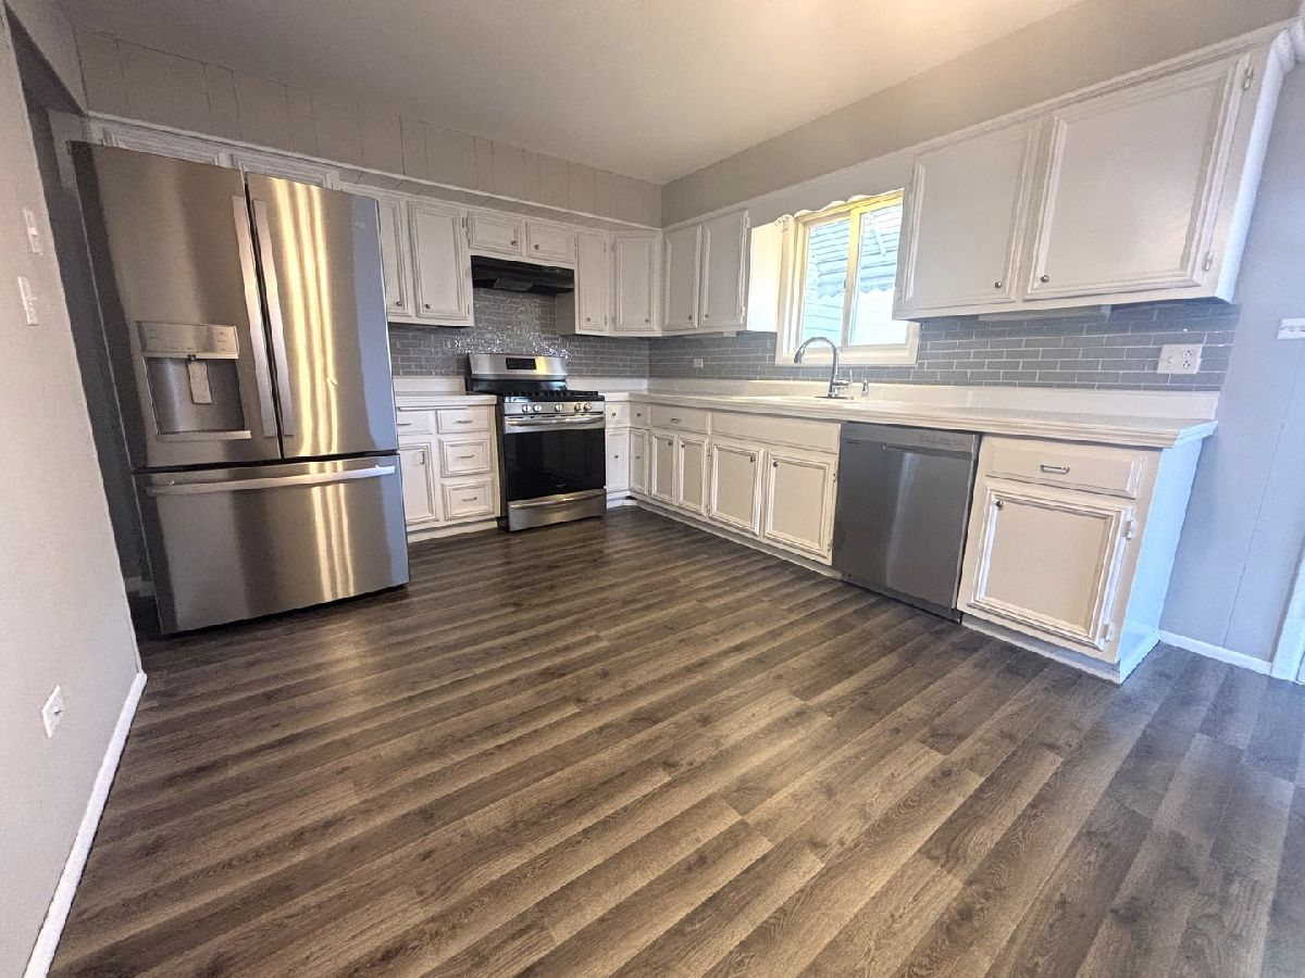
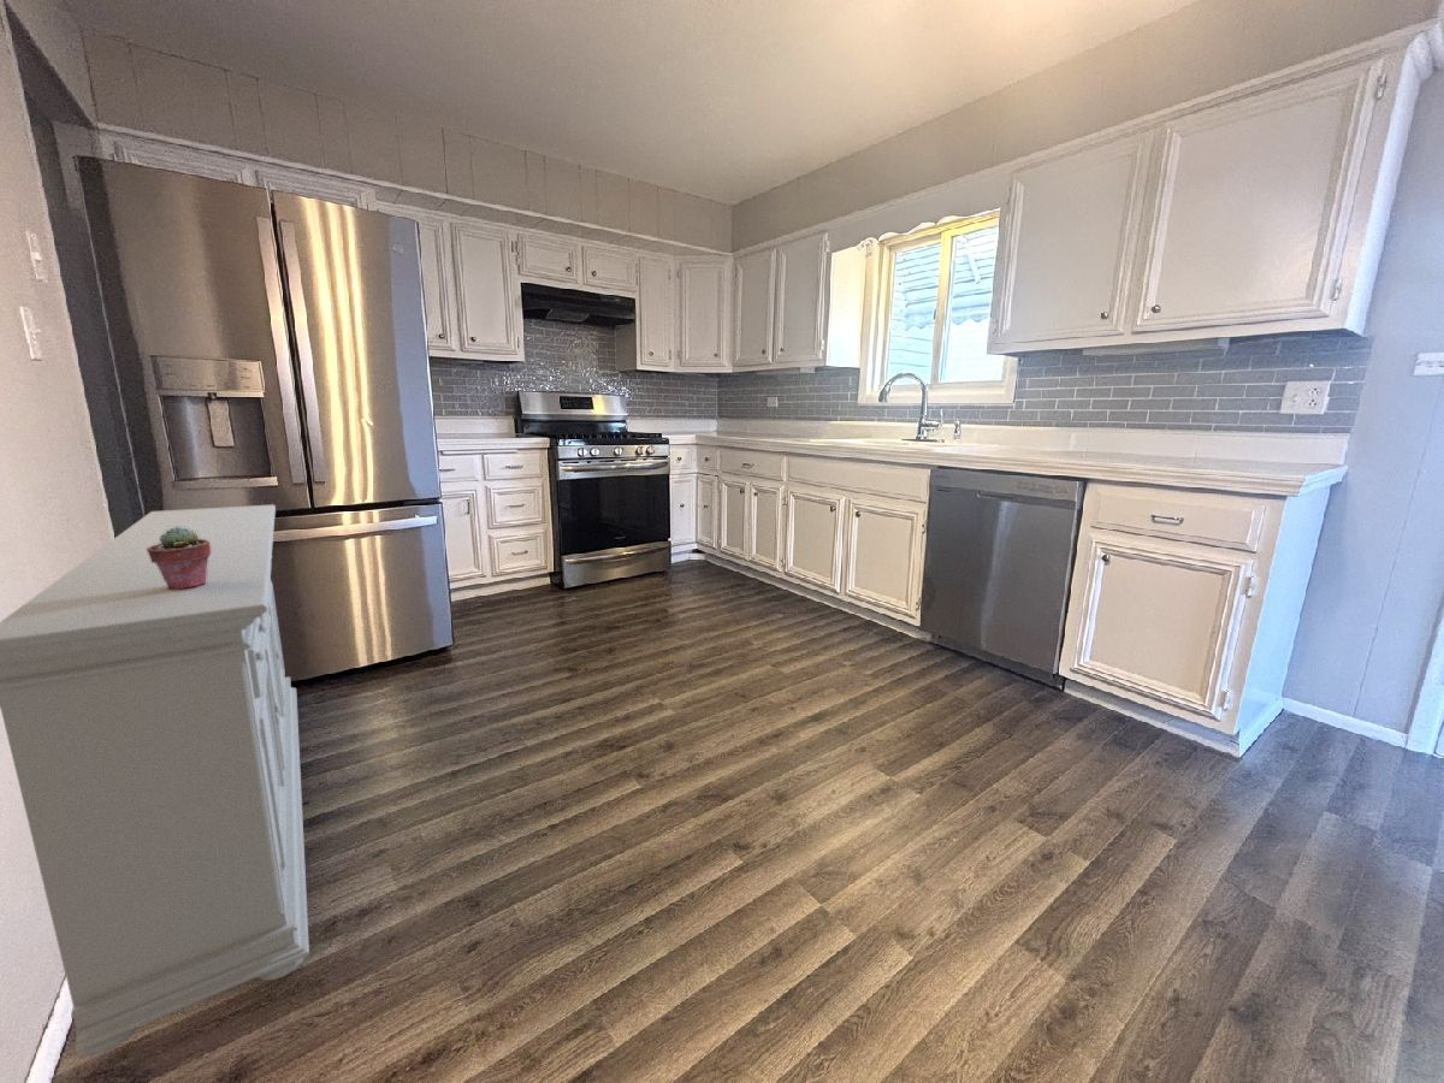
+ potted succulent (180, 555)
+ sideboard (213, 681)
